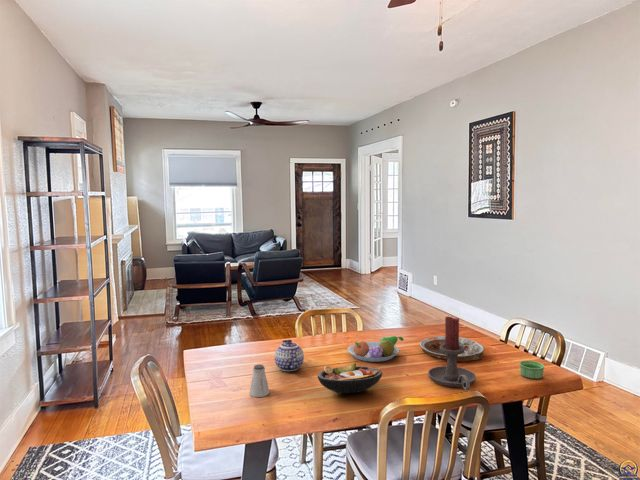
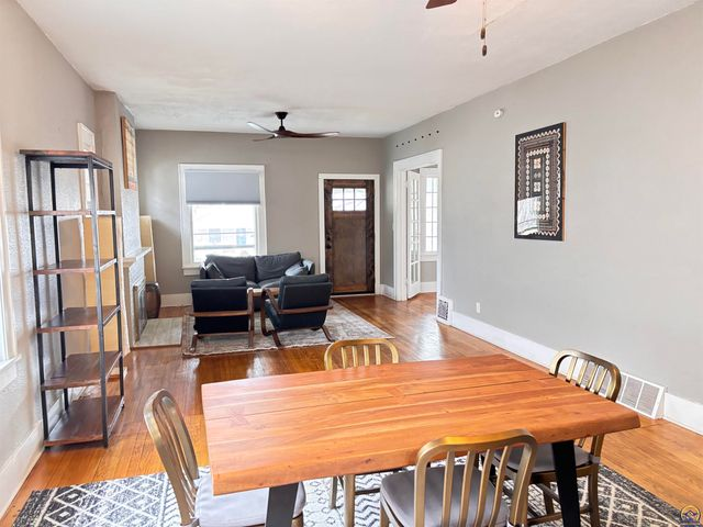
- teapot (289, 353)
- saltshaker (259, 379)
- fruit bowl (375, 344)
- candle holder (454, 350)
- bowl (350, 380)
- ramekin (531, 369)
- plate (444, 343)
